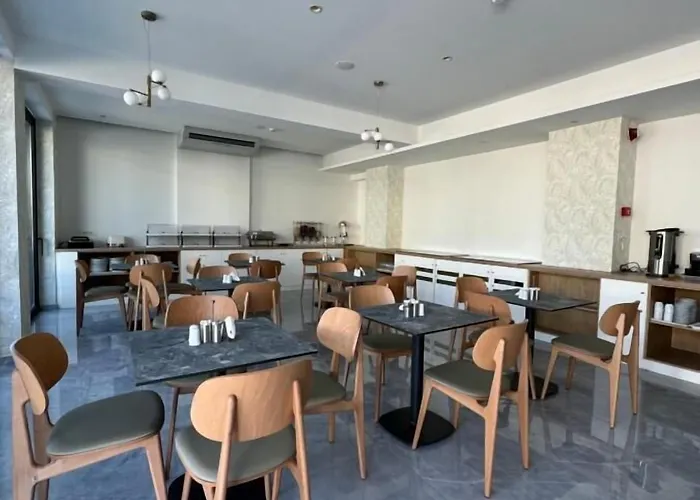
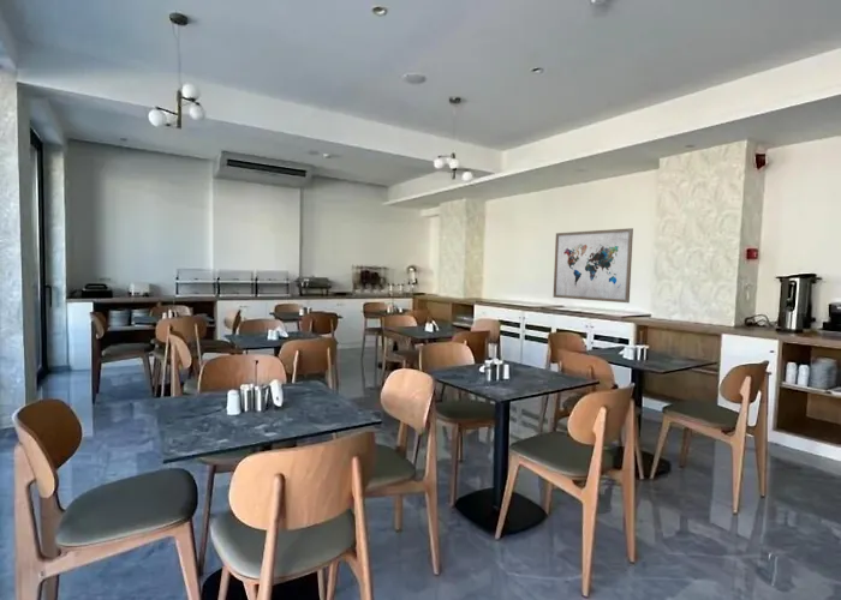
+ wall art (590, 265)
